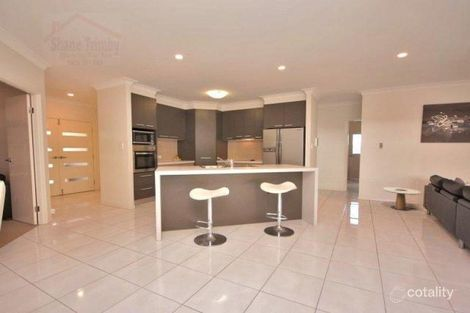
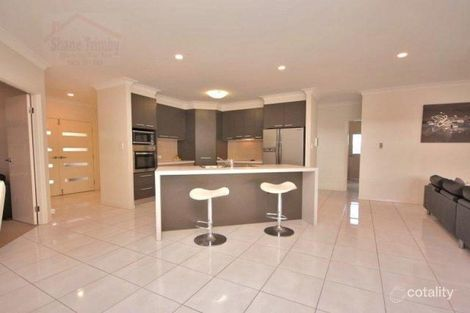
- side table (400, 199)
